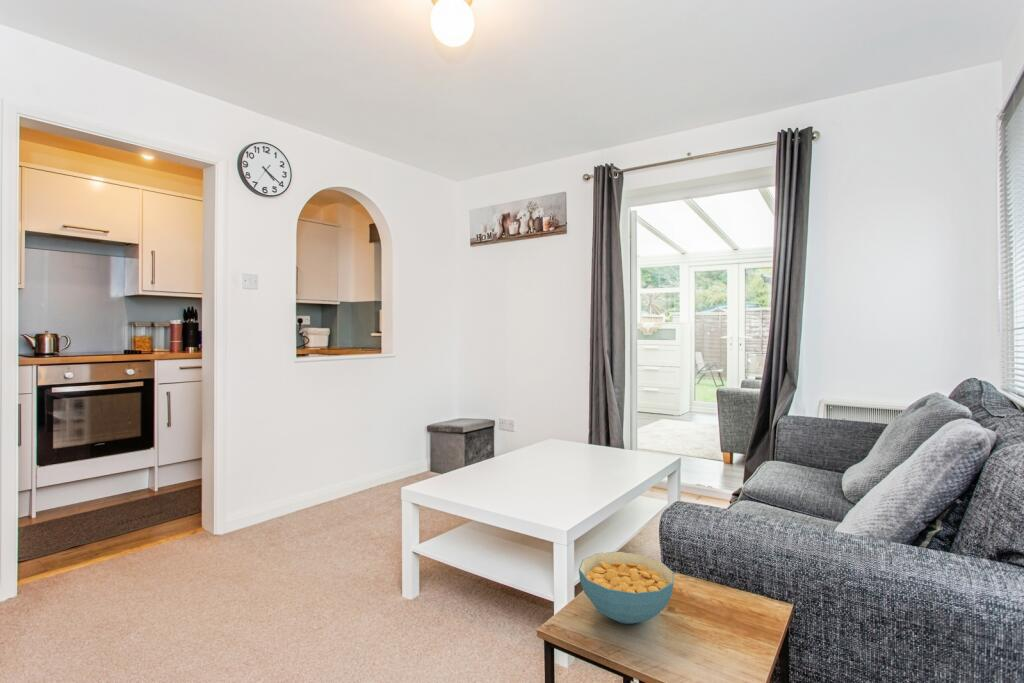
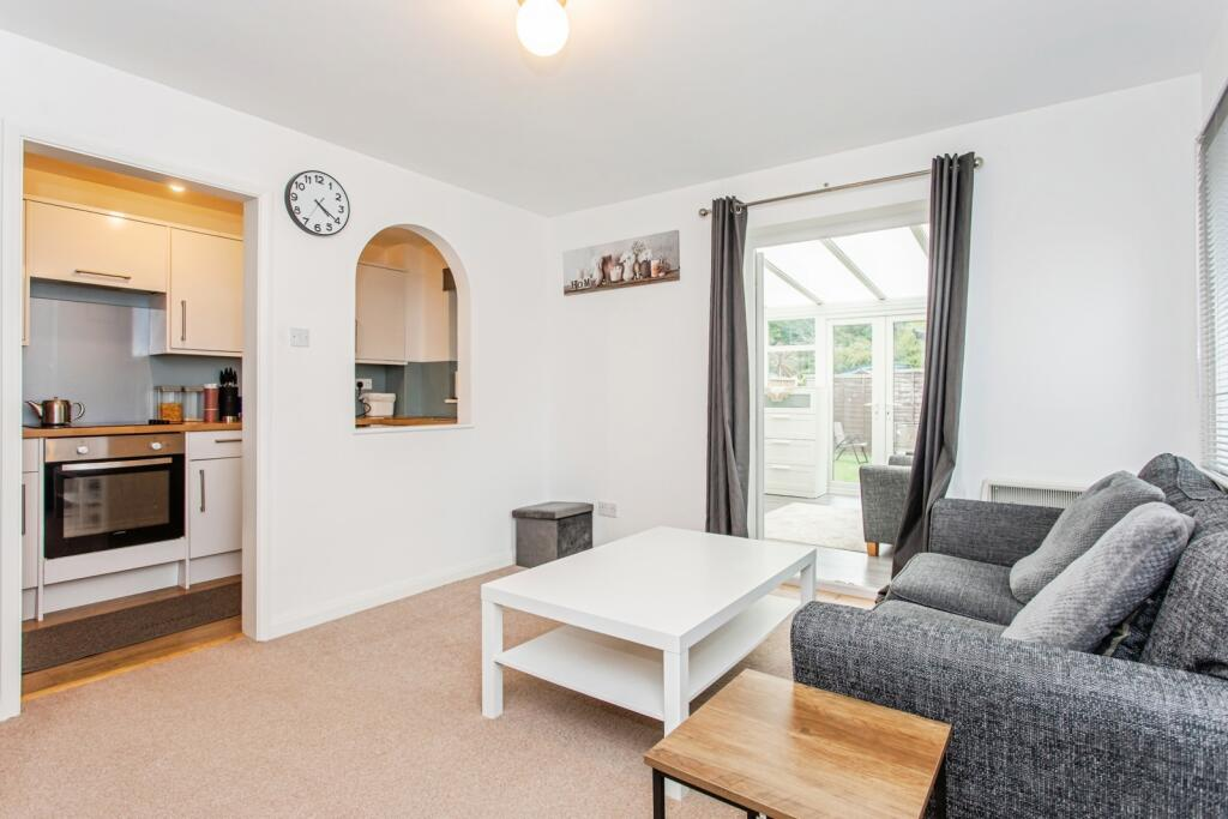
- cereal bowl (625, 593)
